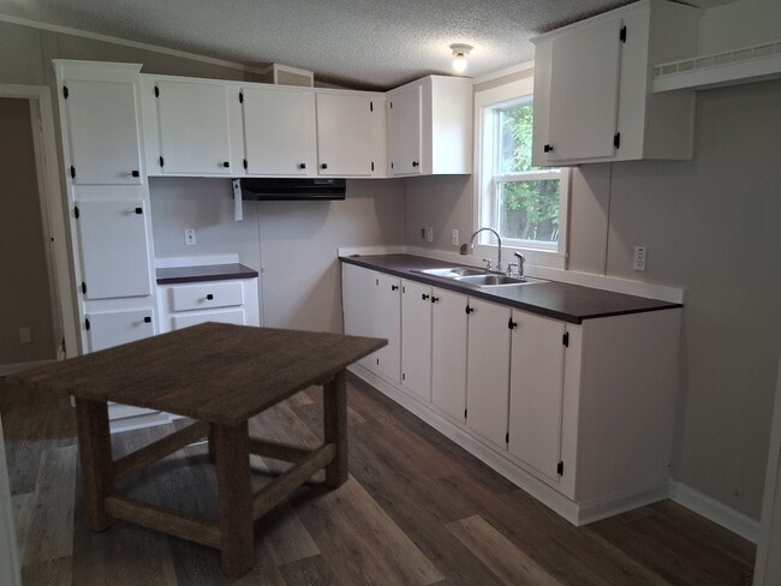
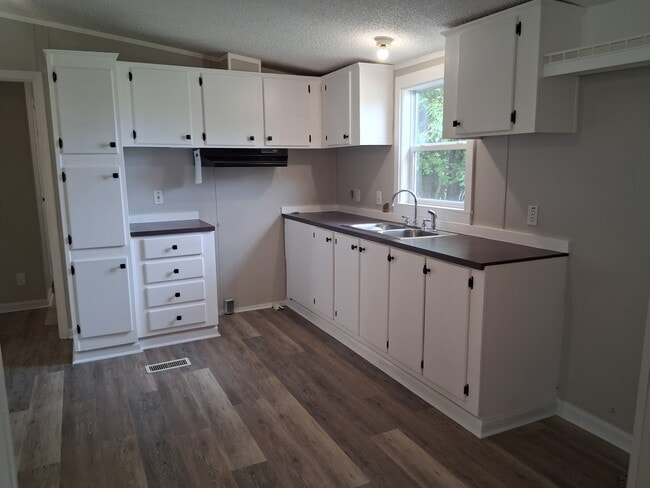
- dining table (221, 429)
